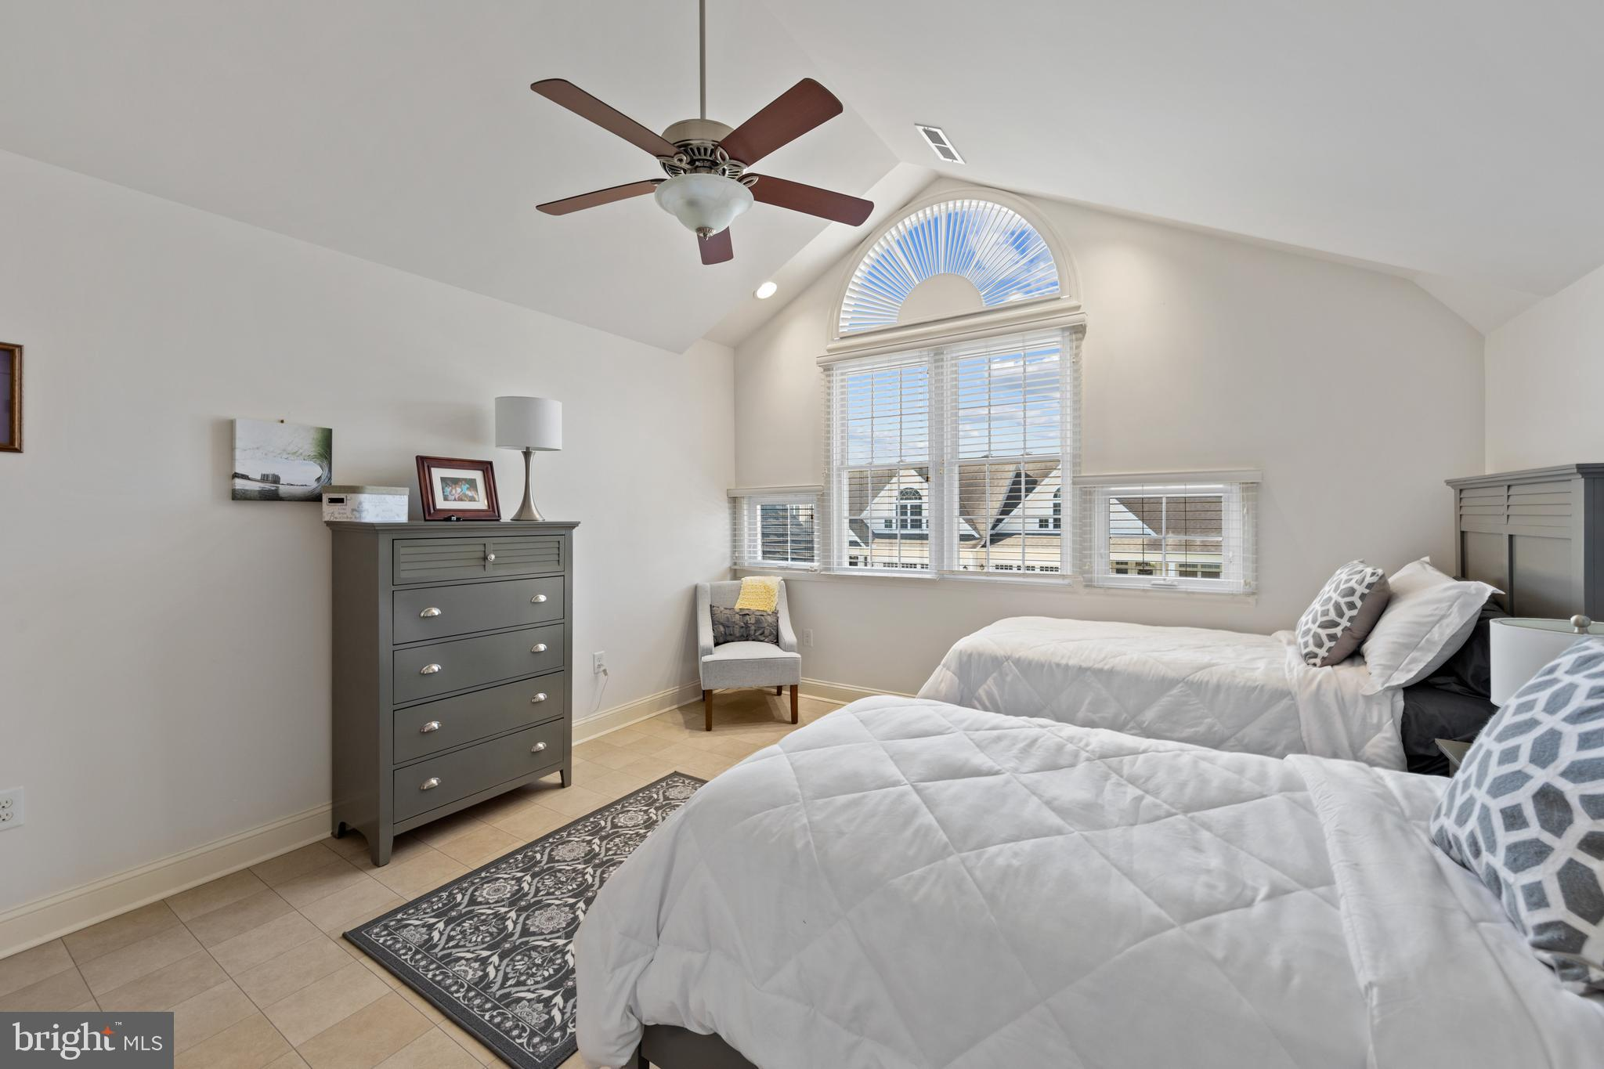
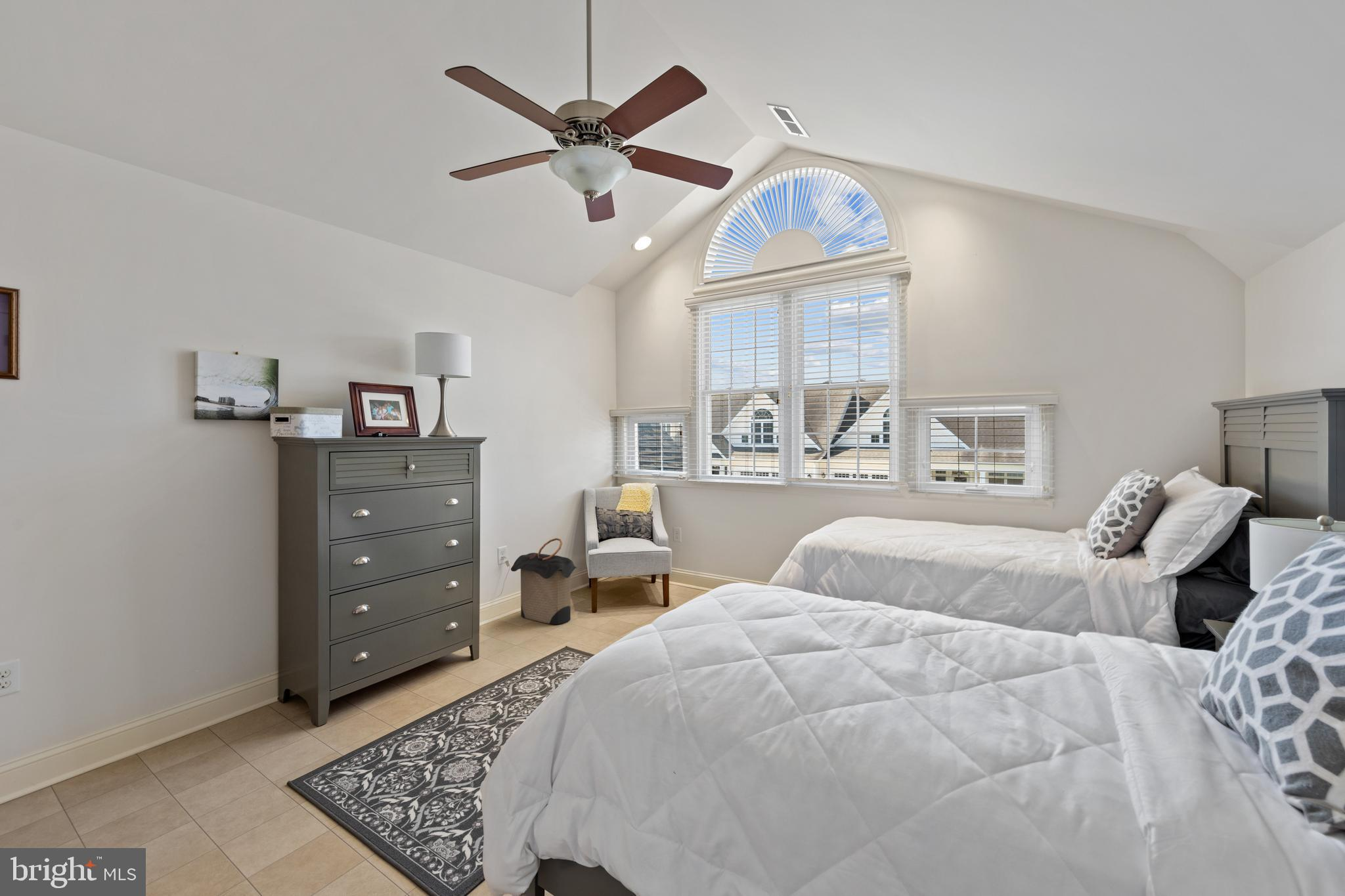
+ laundry hamper (543, 578)
